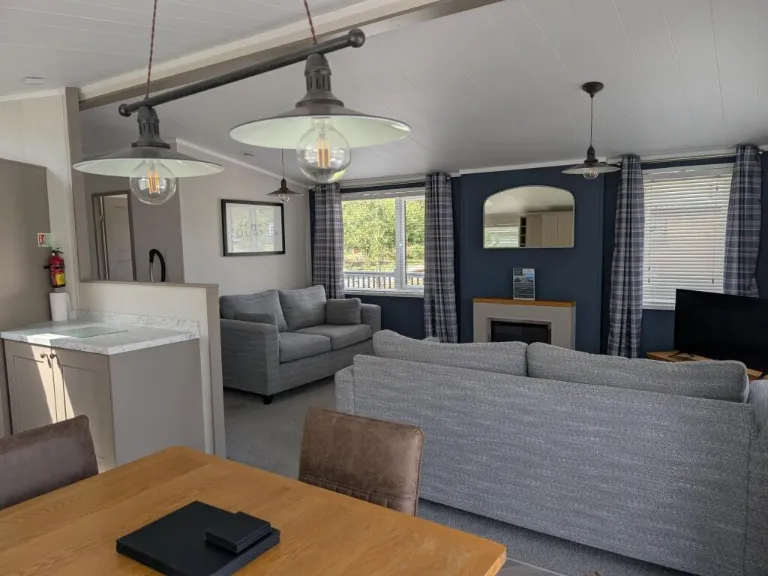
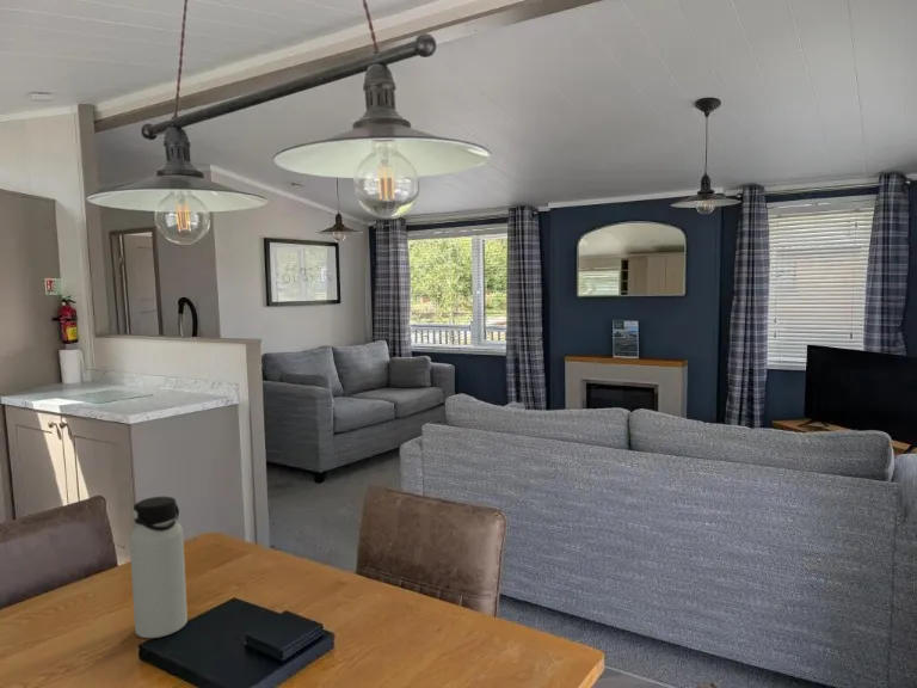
+ water bottle (158, 564)
